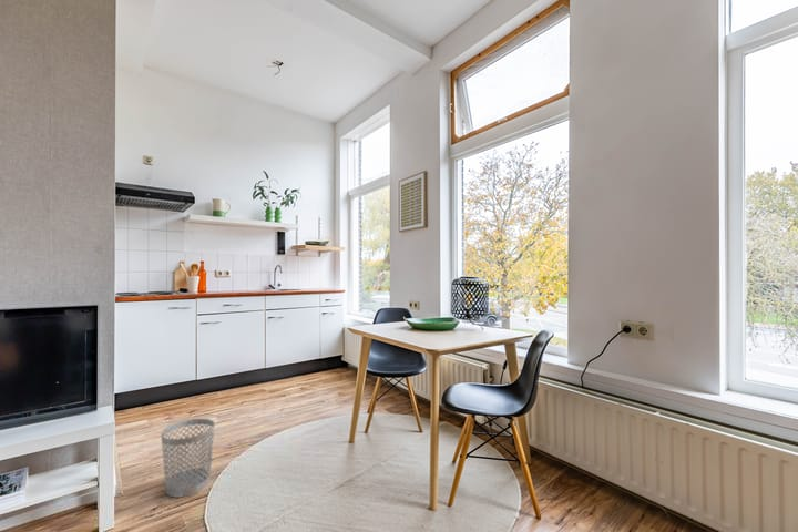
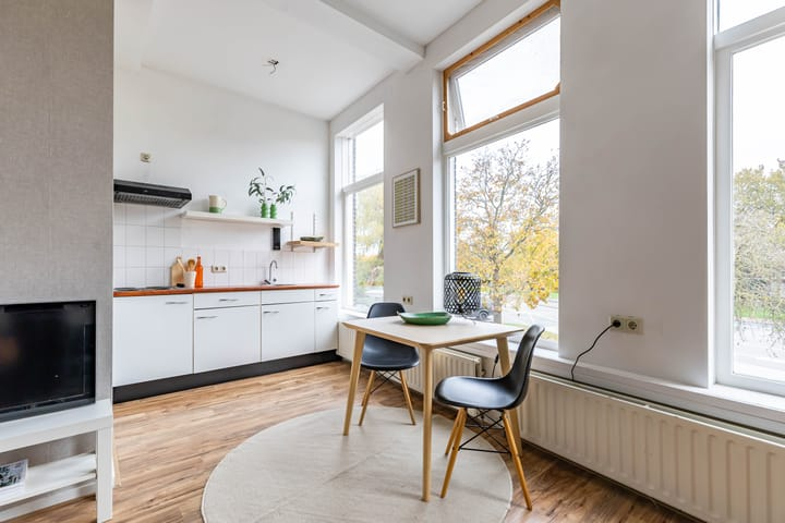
- wastebasket (188, 457)
